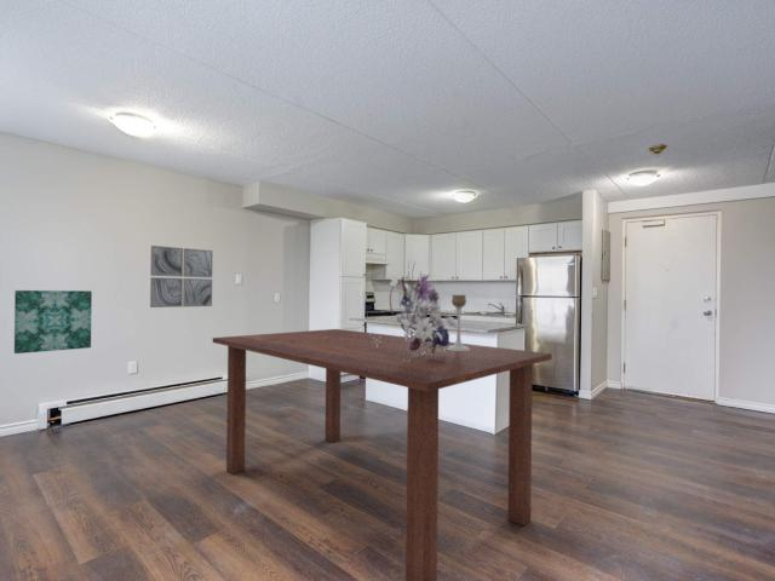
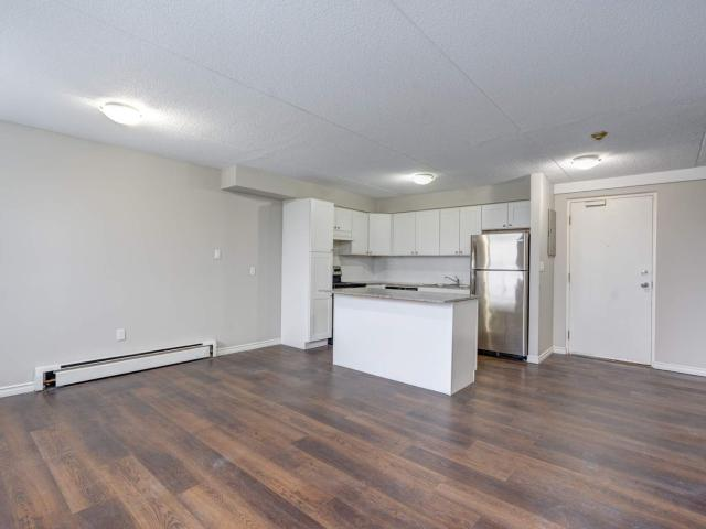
- bouquet (415, 304)
- wall art (183, 276)
- dining table (339, 418)
- candle holder (458, 321)
- wall art (54, 320)
